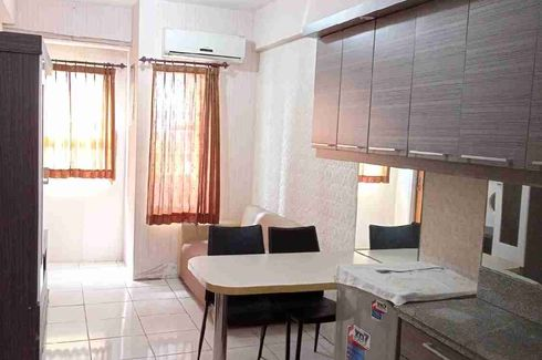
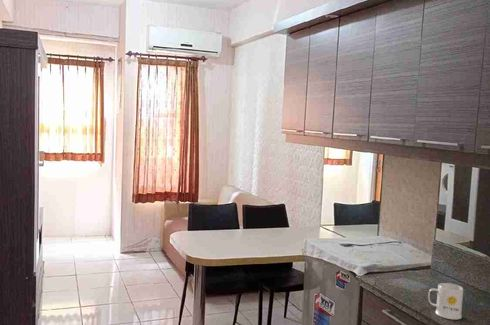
+ mug (445, 300)
